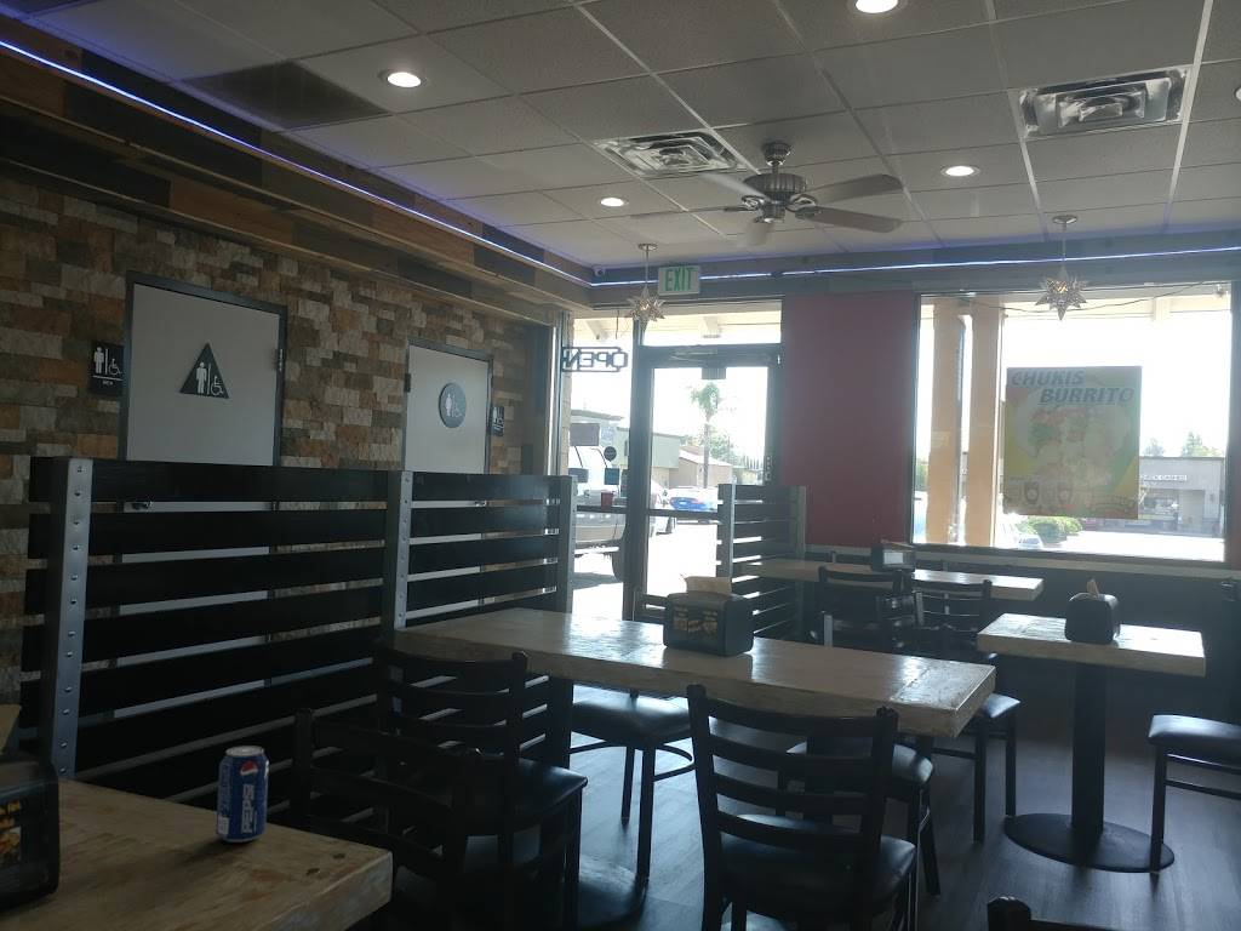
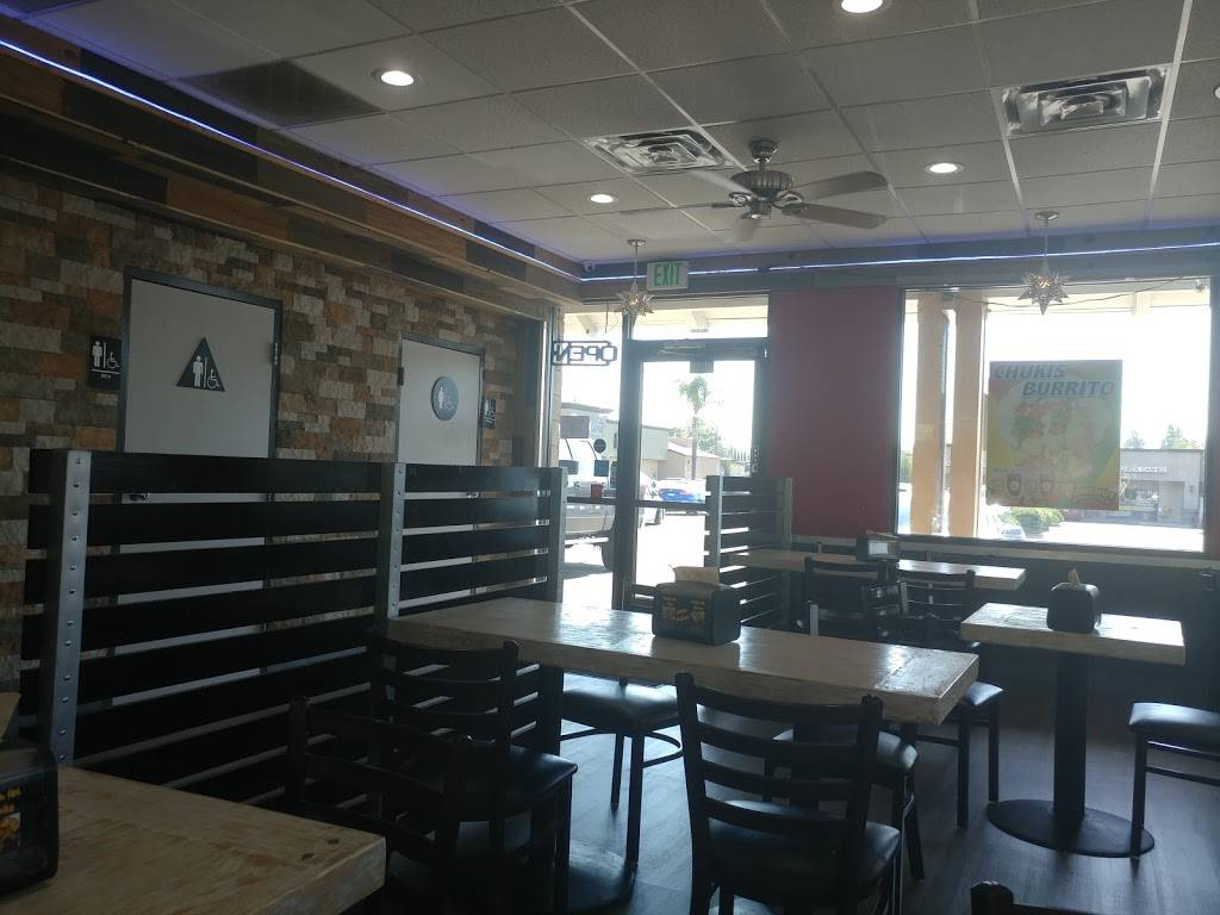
- beverage can (242, 793)
